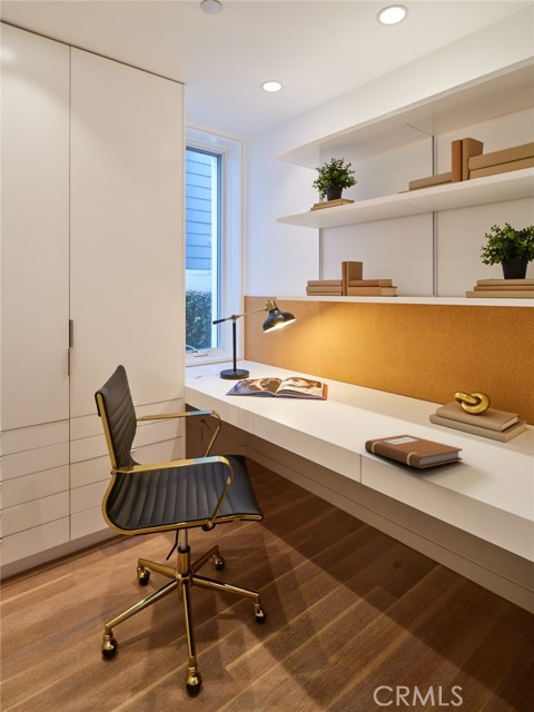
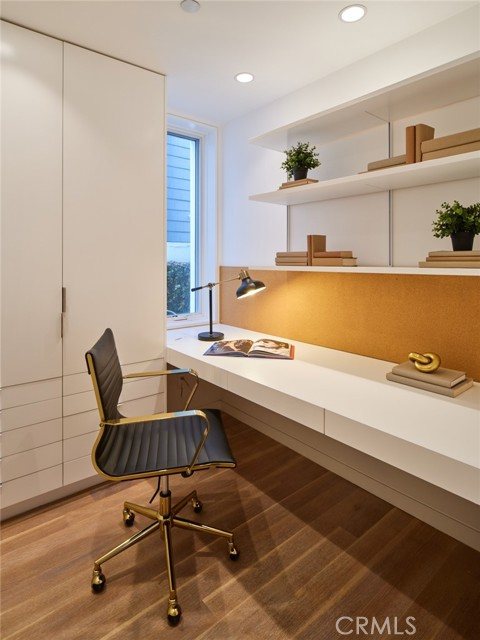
- notebook (409, 449)
